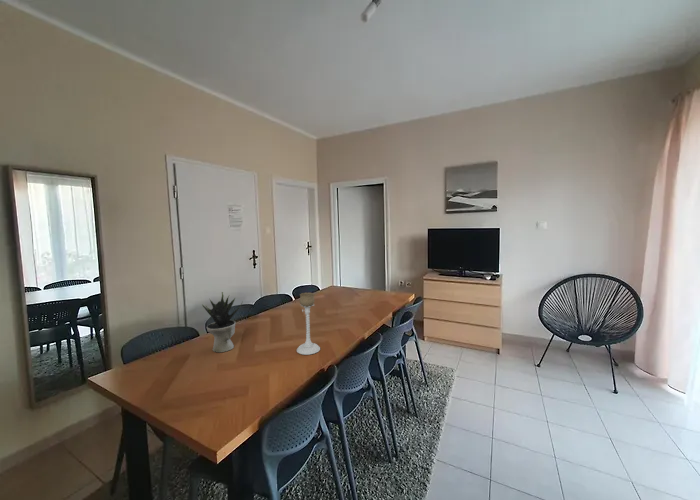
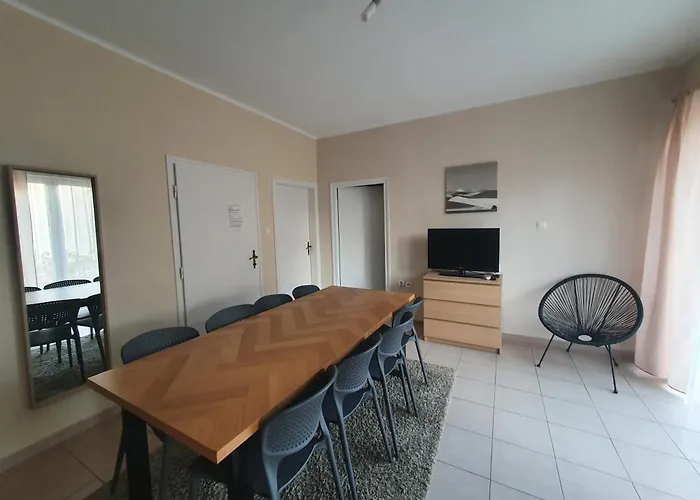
- potted plant (223, 321)
- candle holder (307, 321)
